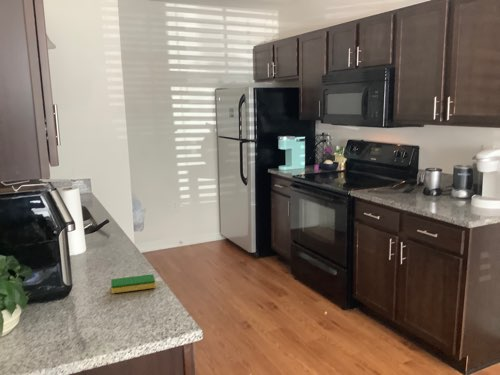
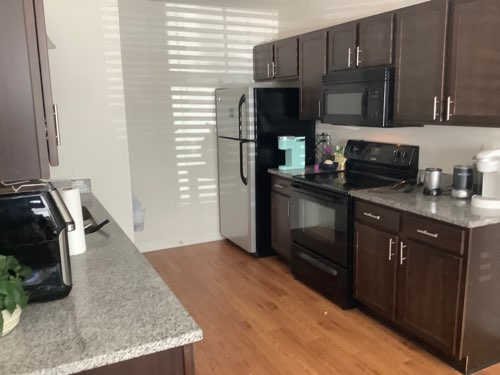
- dish sponge (133, 283)
